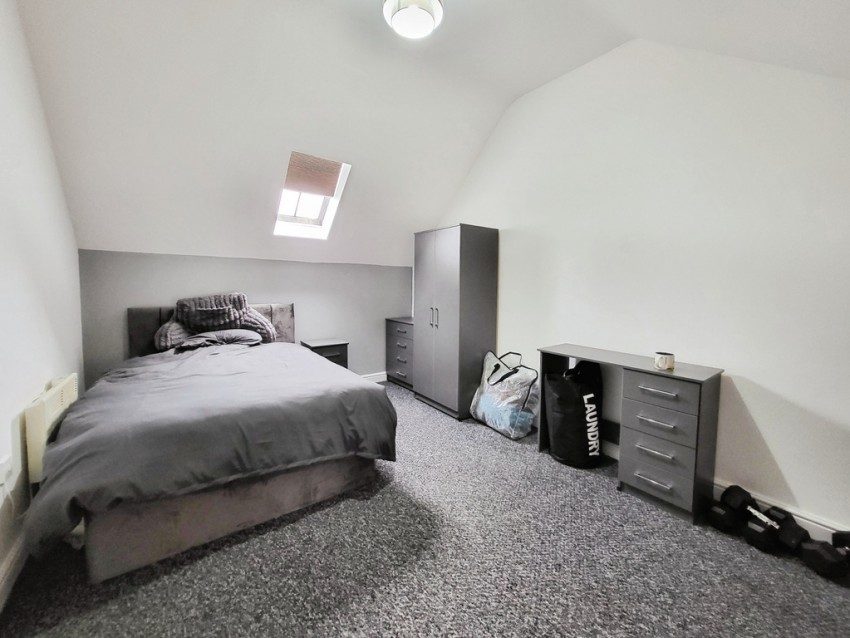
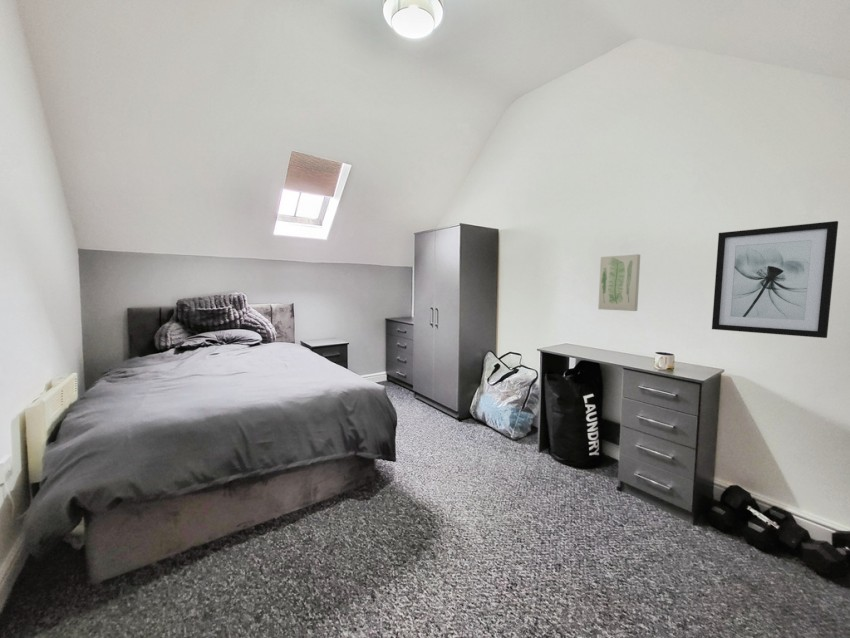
+ wall art (618, 283)
+ wall art (768, 281)
